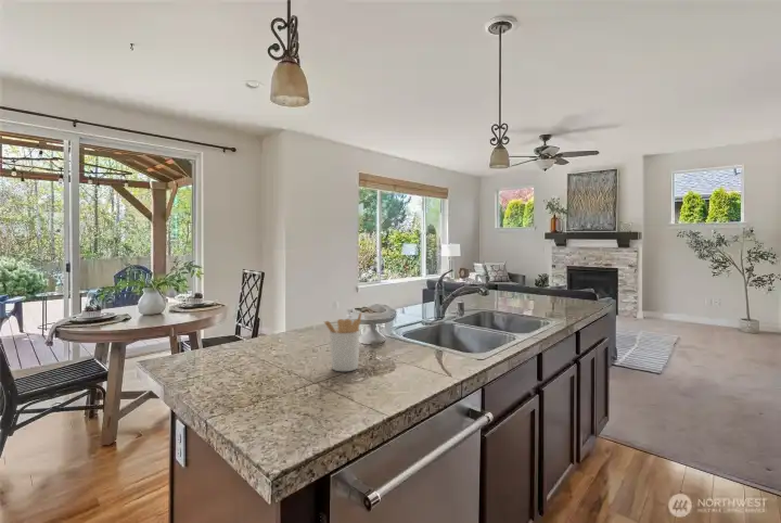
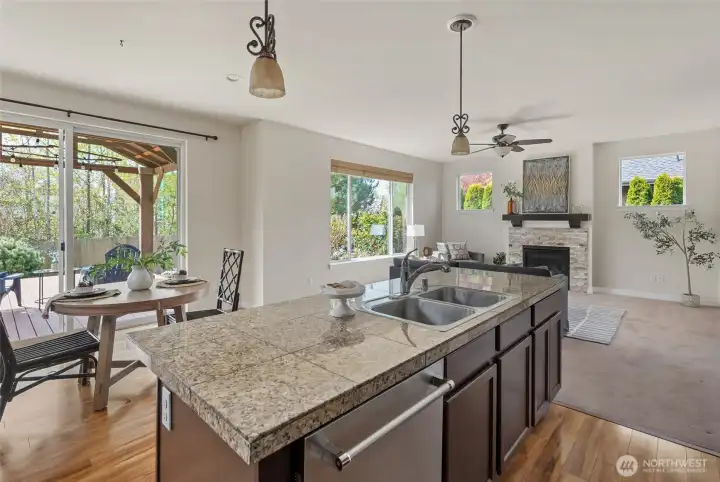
- utensil holder (346, 341)
